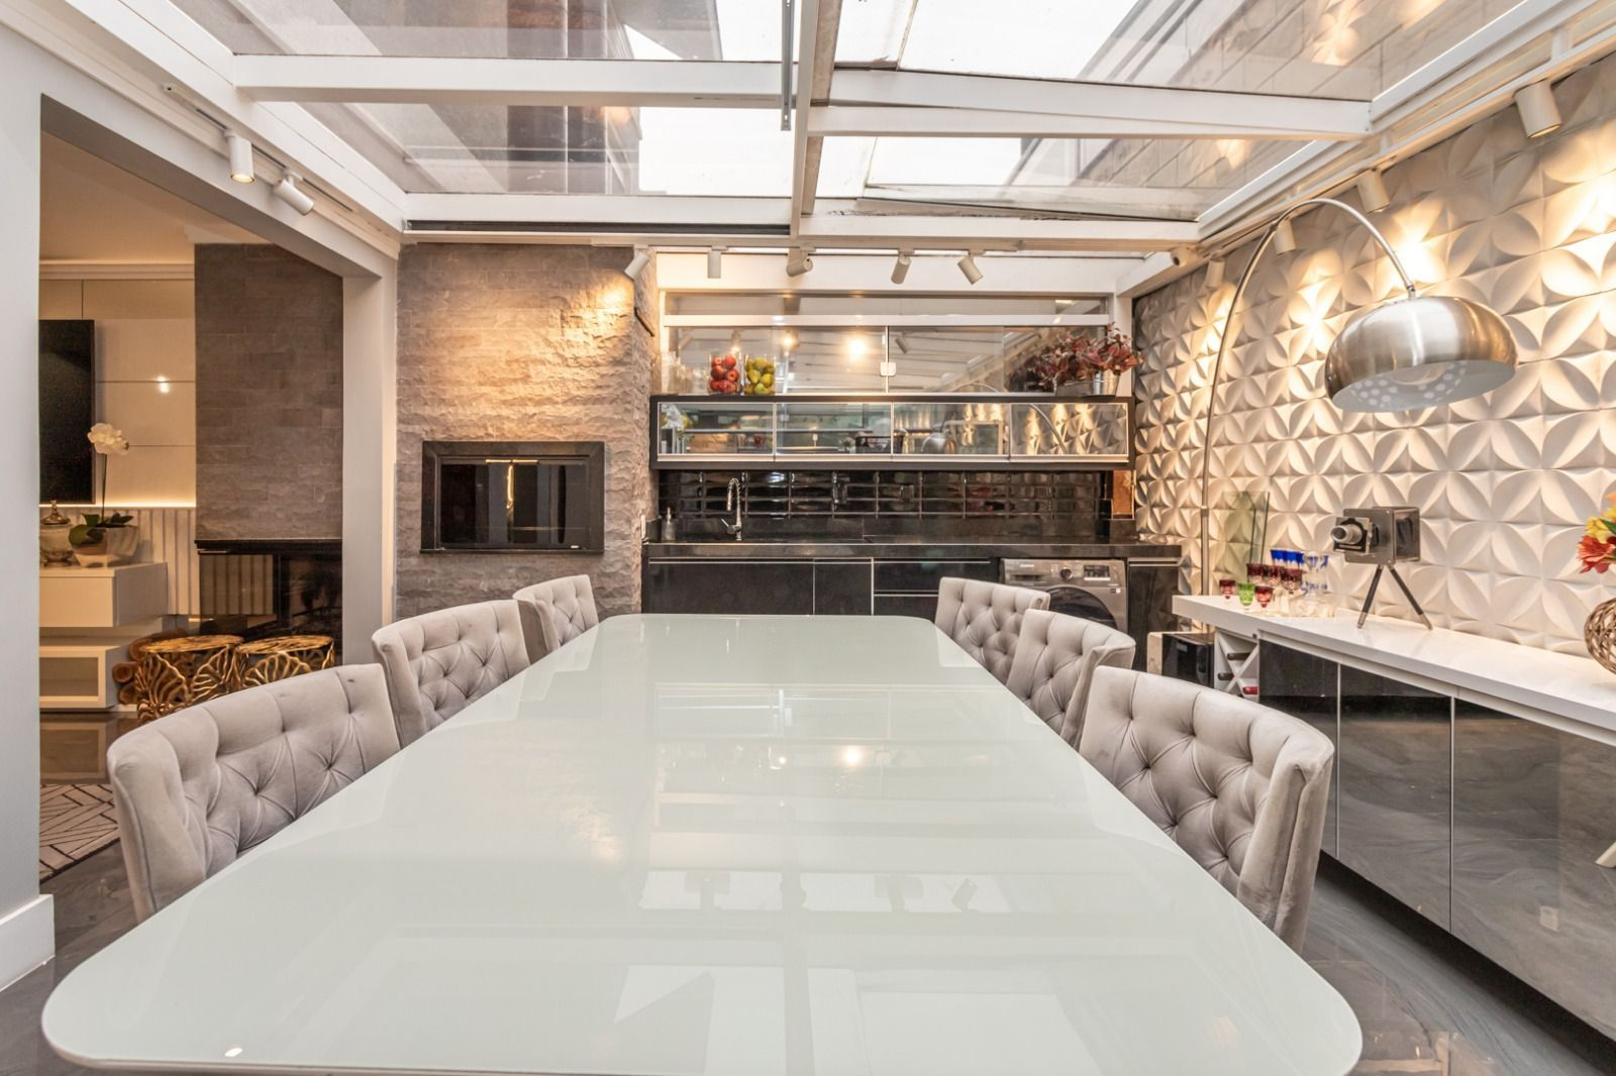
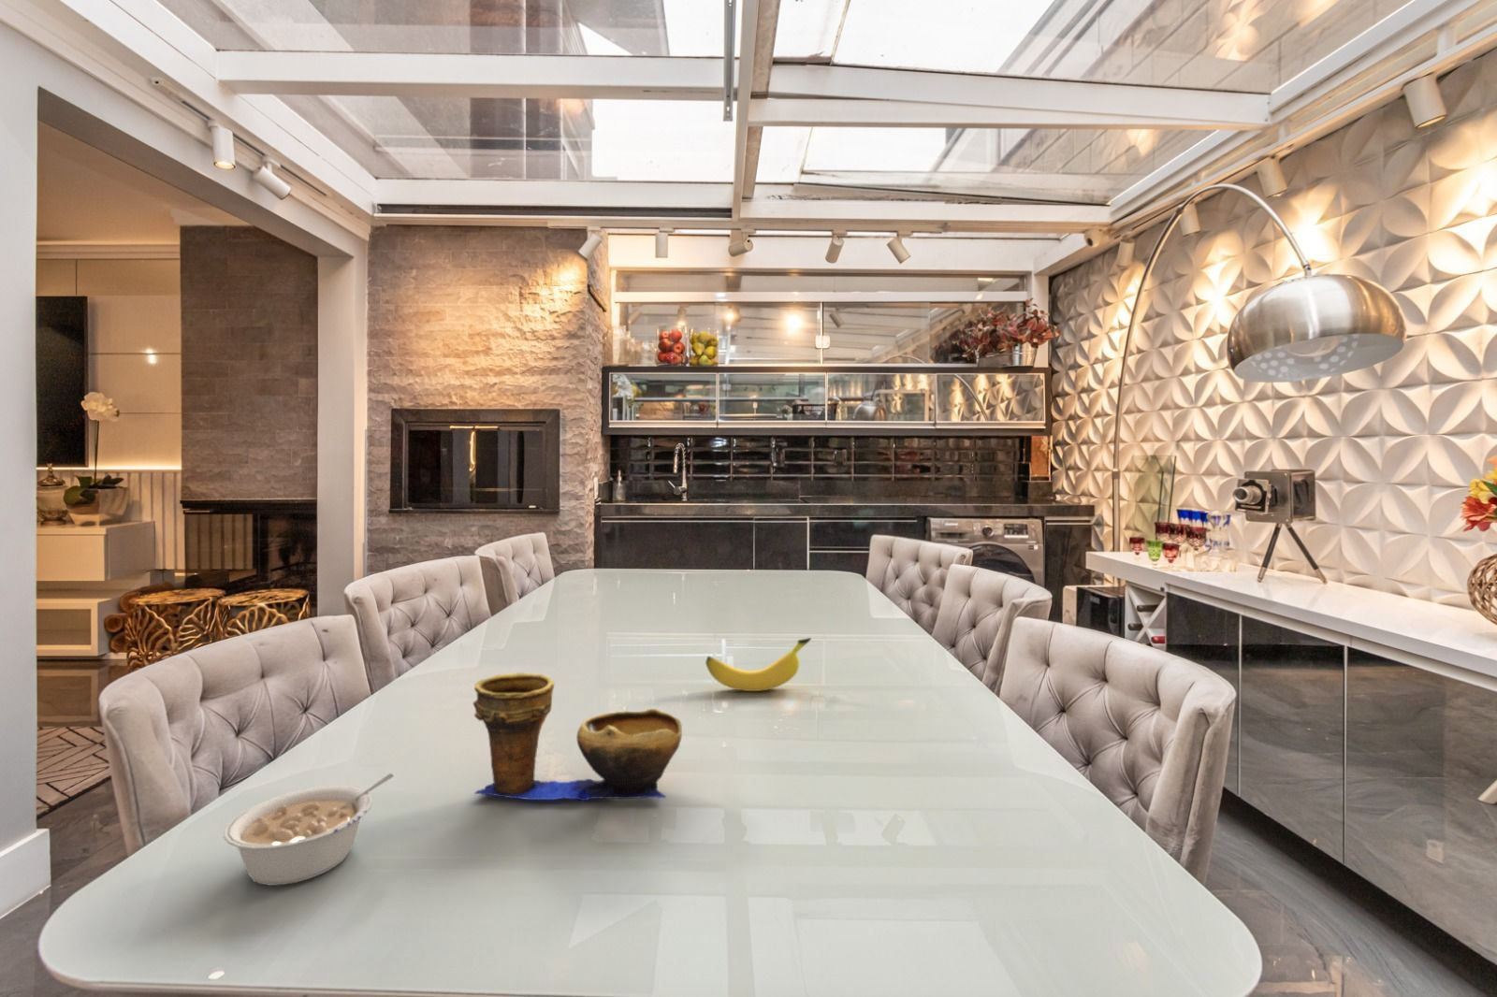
+ decorative bowl (579, 734)
+ legume (305, 830)
+ banana (758, 670)
